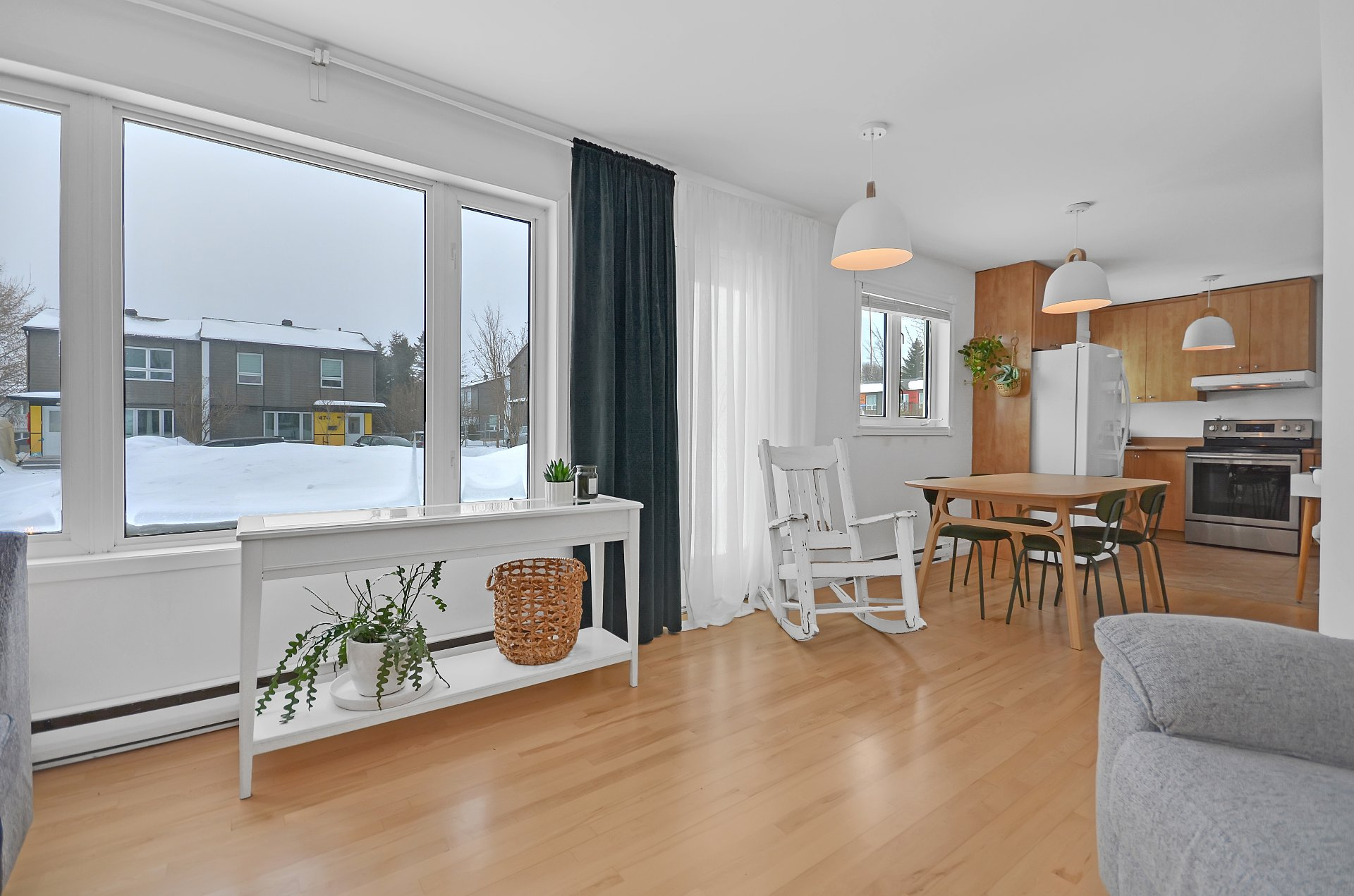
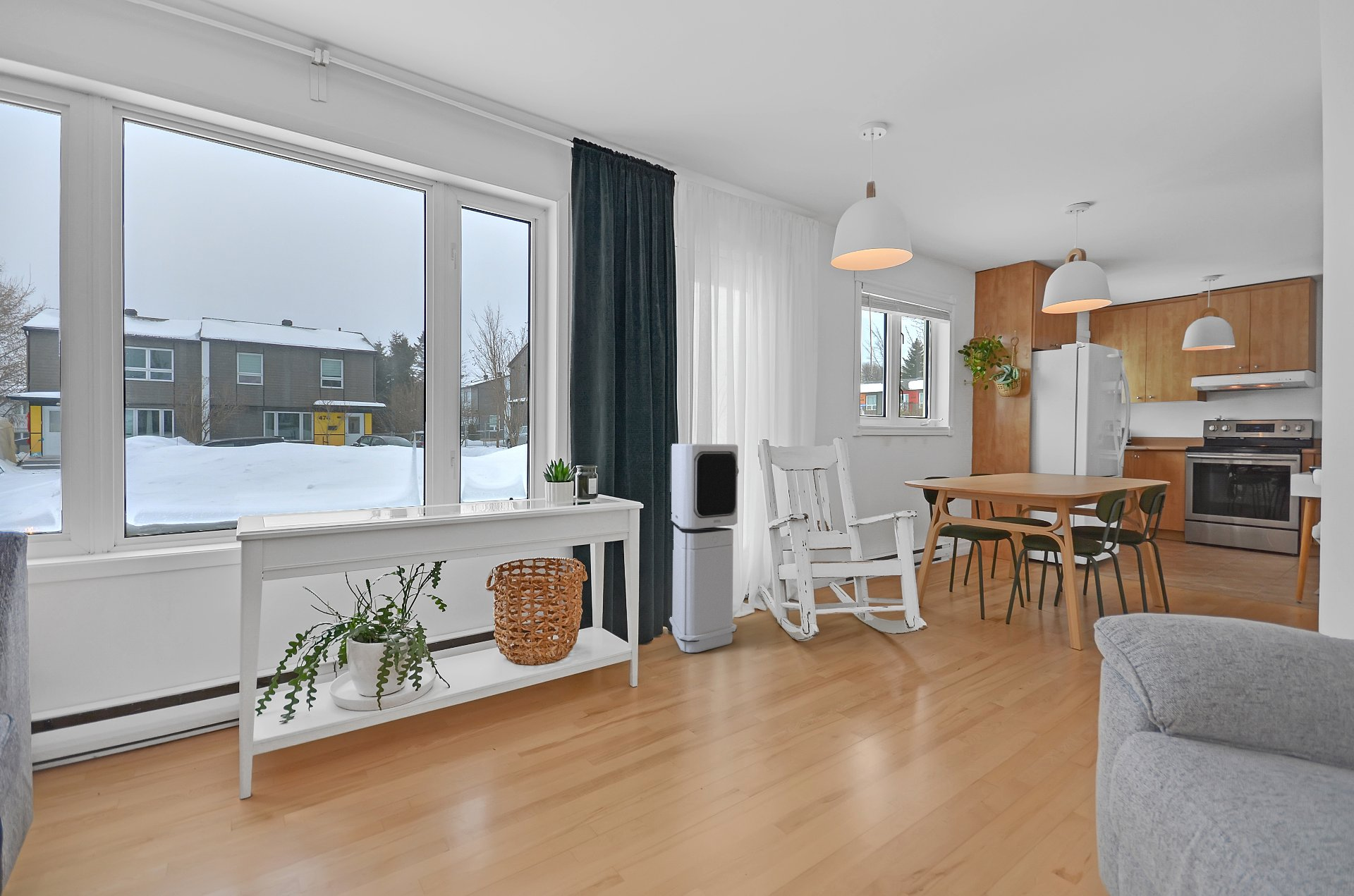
+ air purifier (693, 542)
